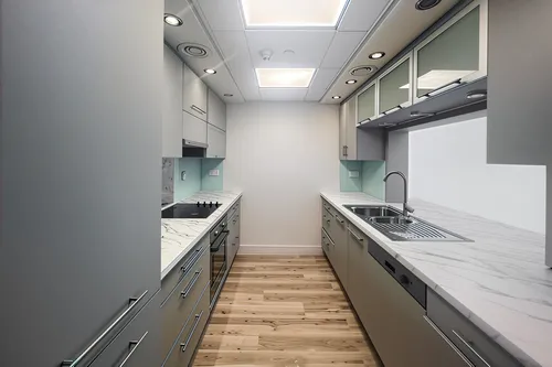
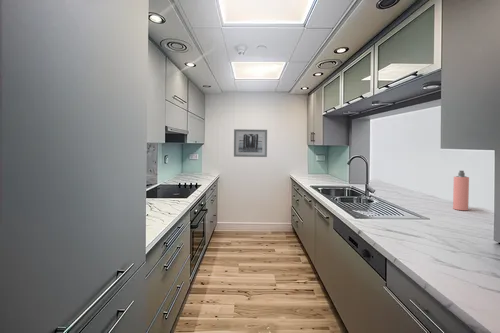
+ wall art (250, 143)
+ spray bottle (460, 189)
